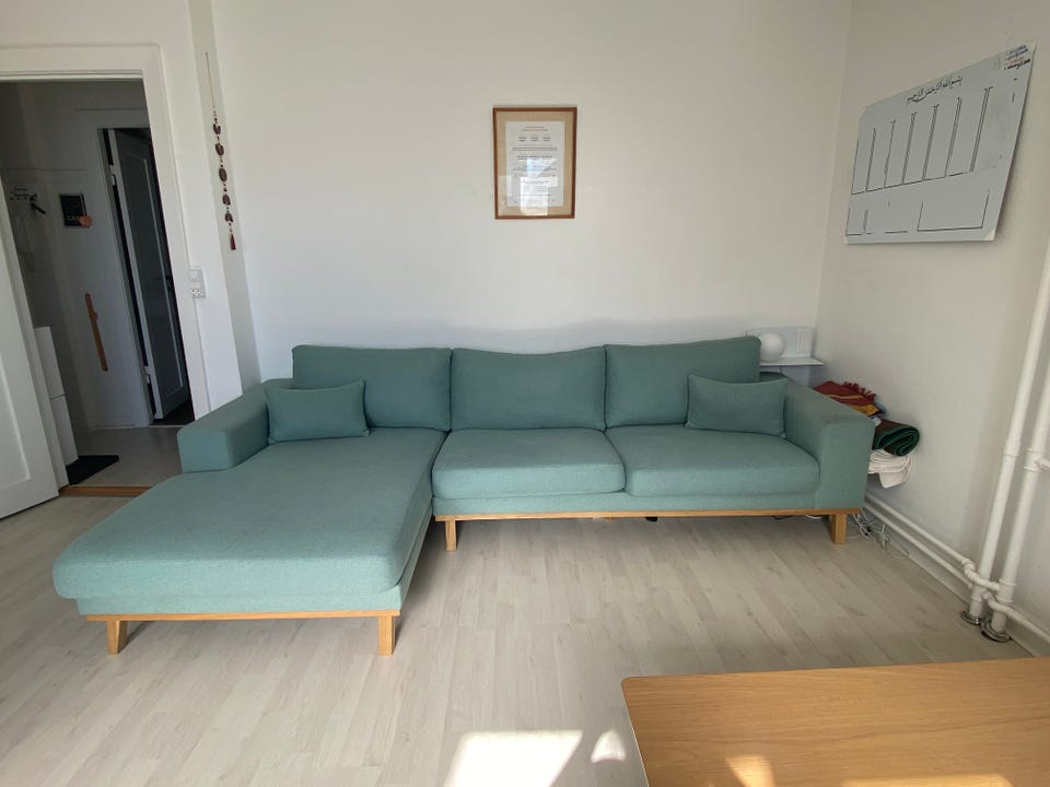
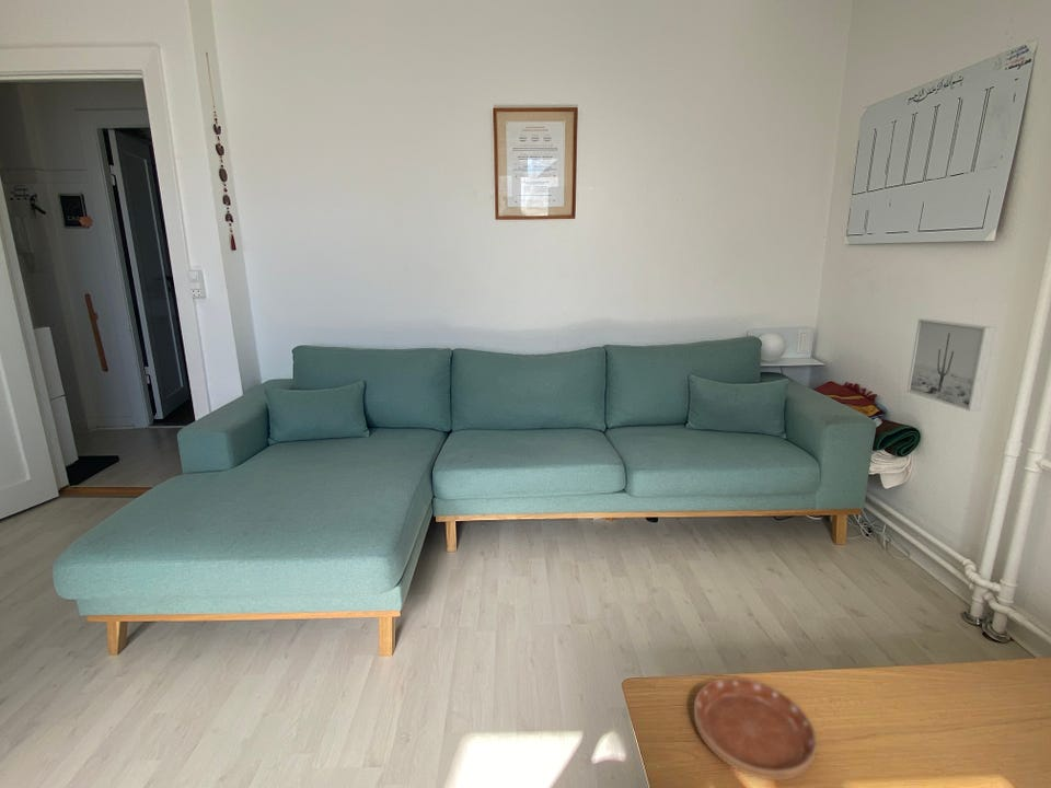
+ saucer (752, 727)
+ wall art (947, 362)
